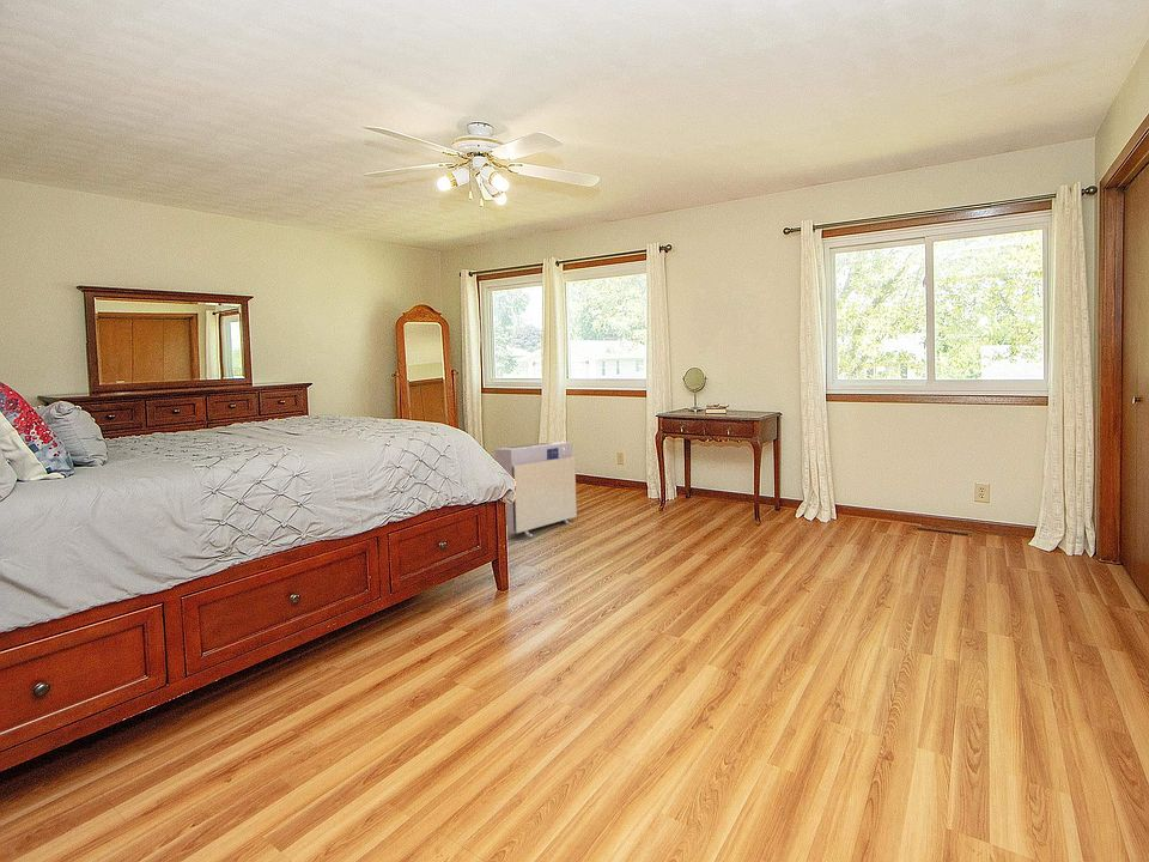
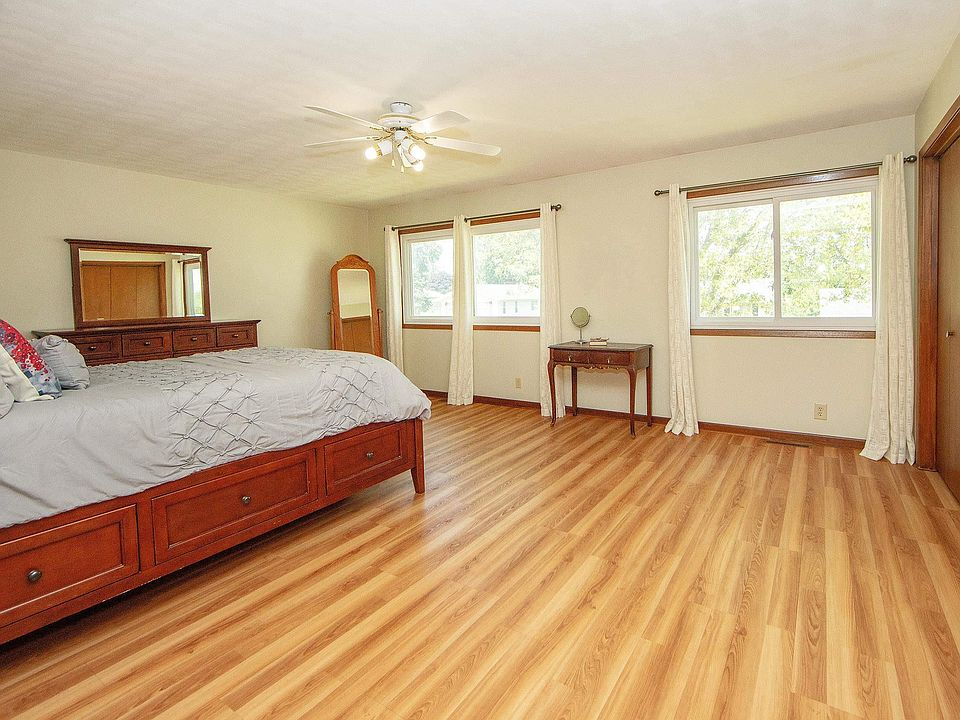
- air purifier (535, 486)
